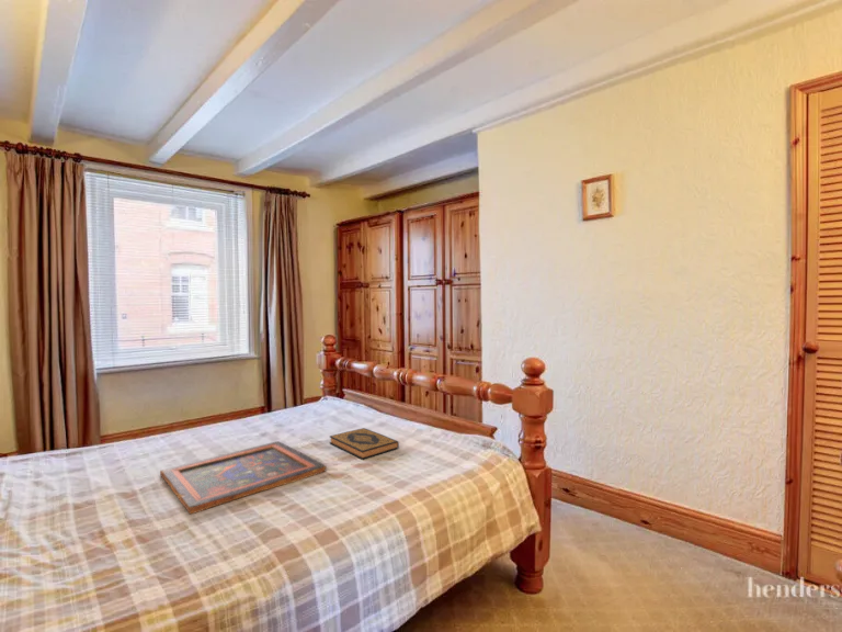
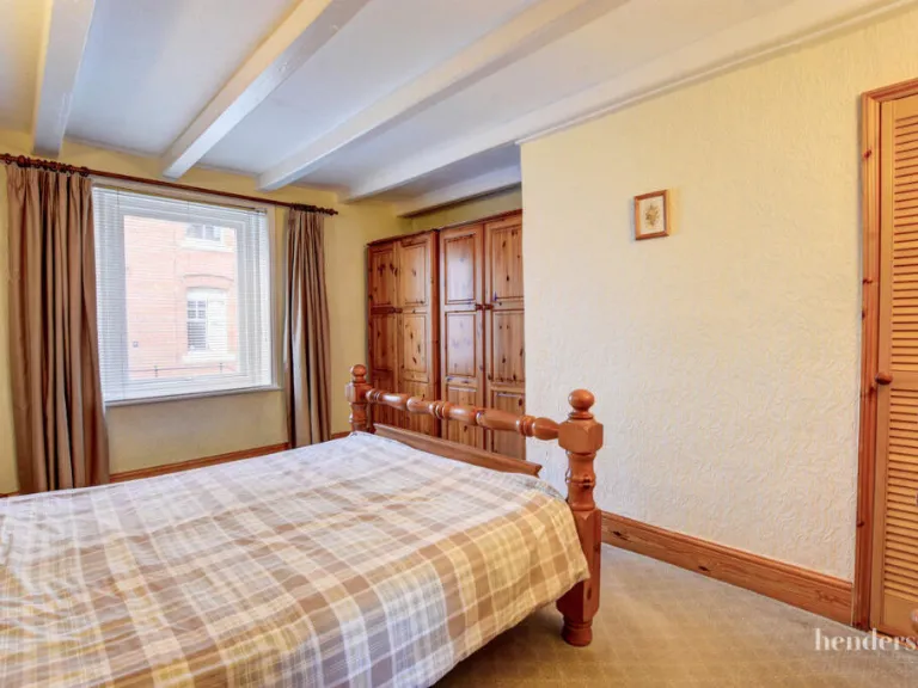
- hardback book (363, 441)
- painted panel (242, 471)
